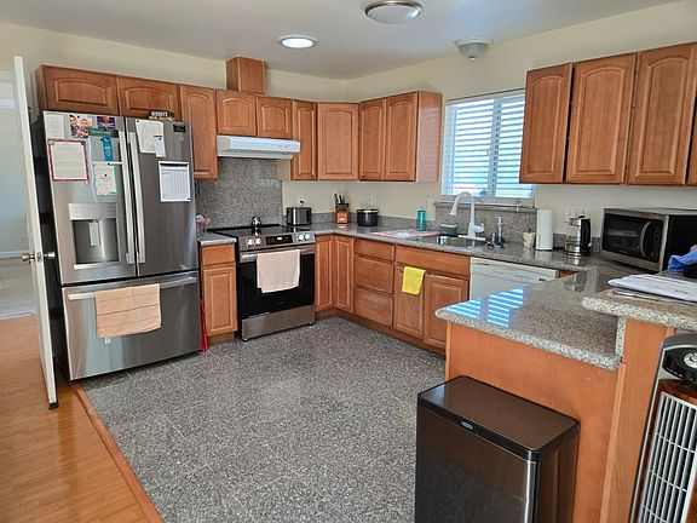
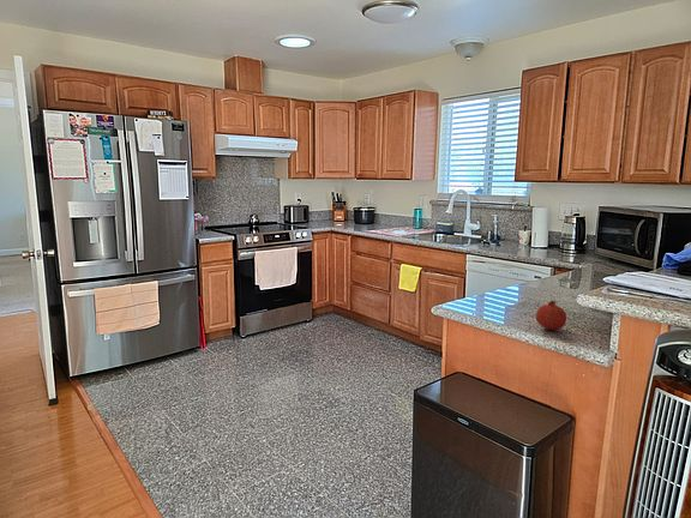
+ fruit (551, 314)
